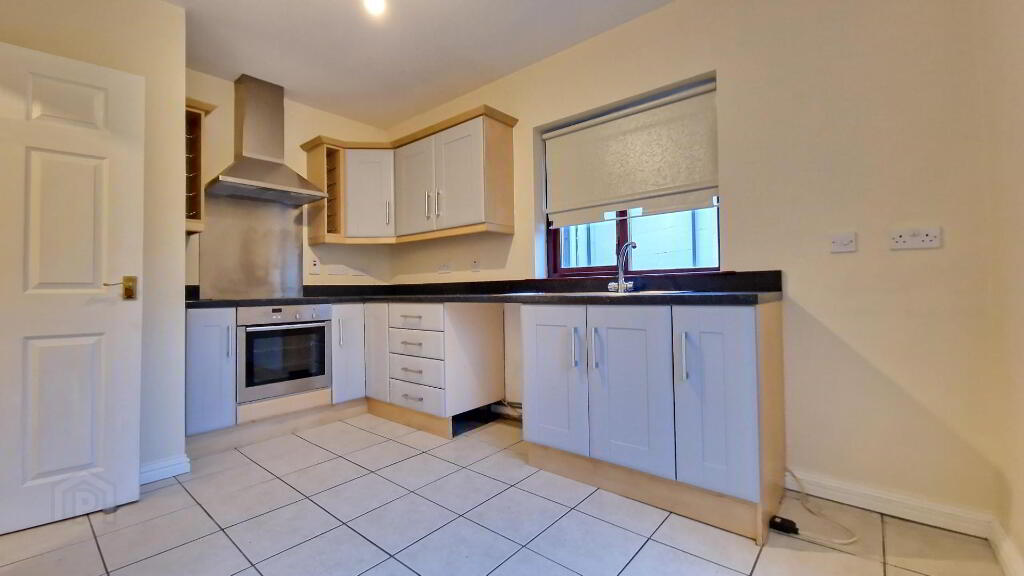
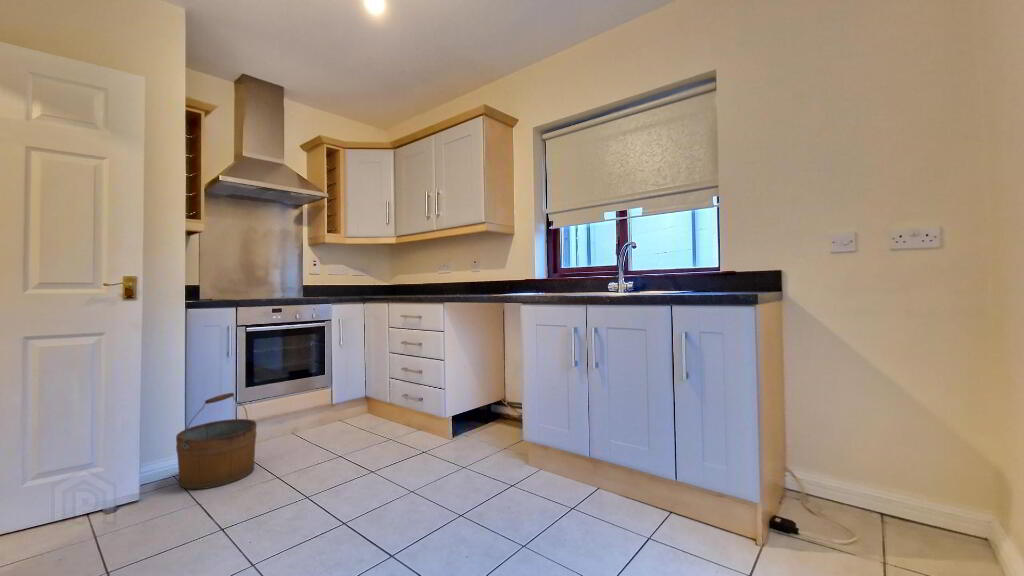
+ bucket (217, 435)
